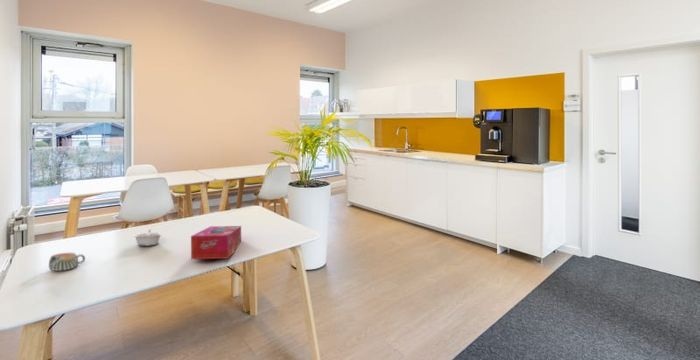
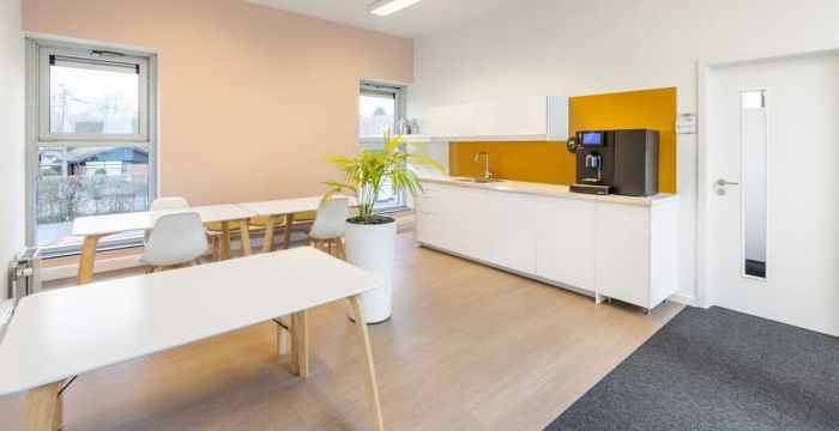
- tissue box (218, 241)
- mug (67, 261)
- legume (147, 238)
